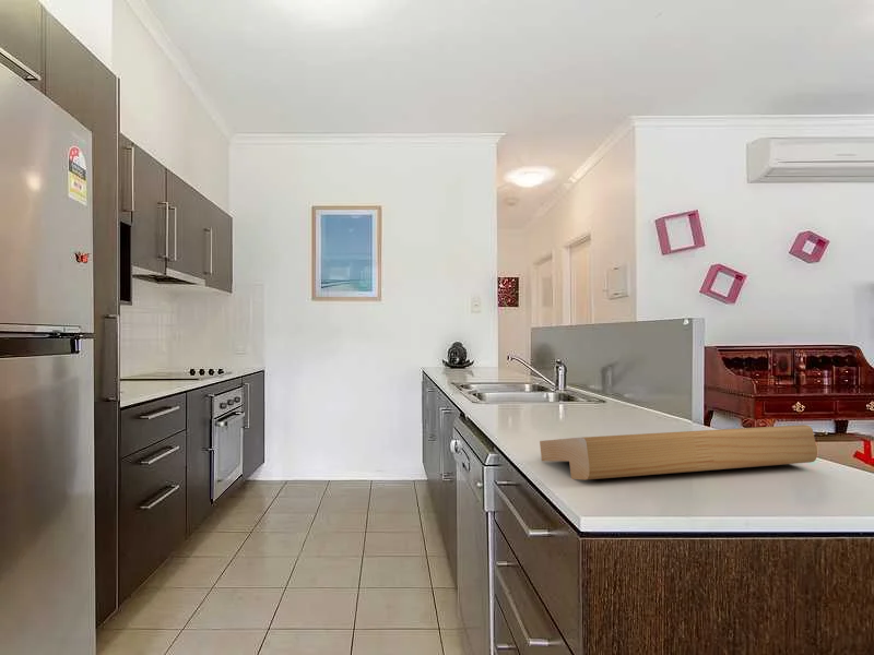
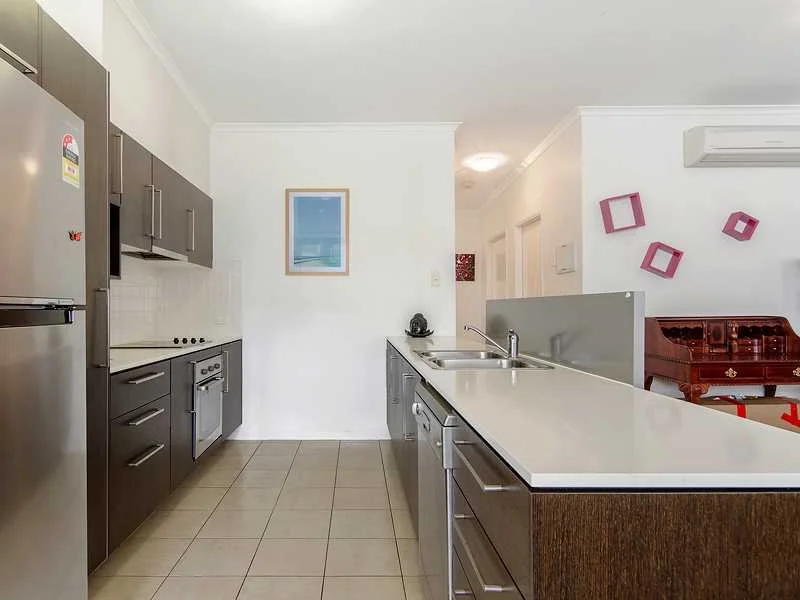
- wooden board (673, 443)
